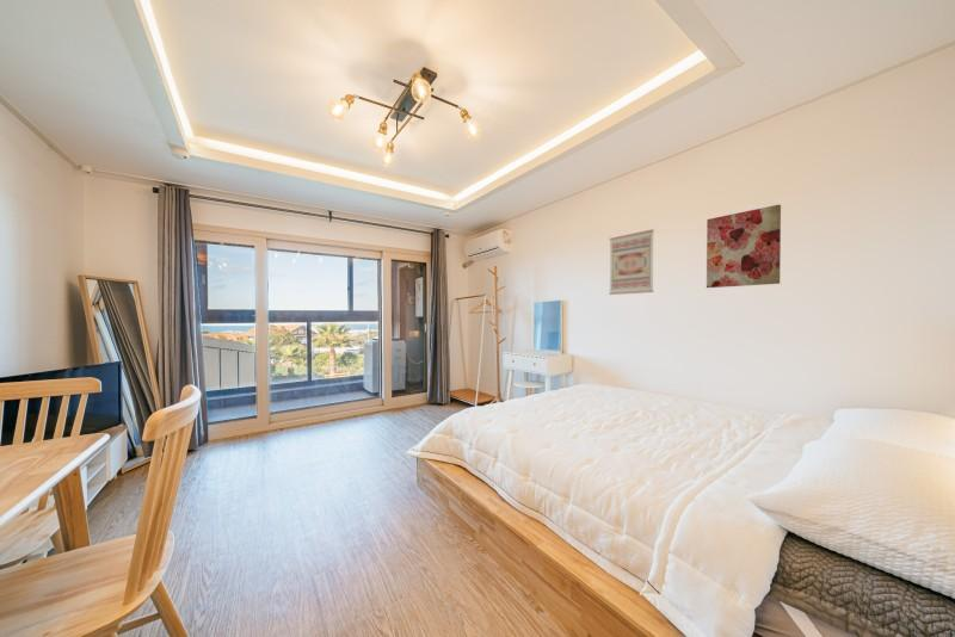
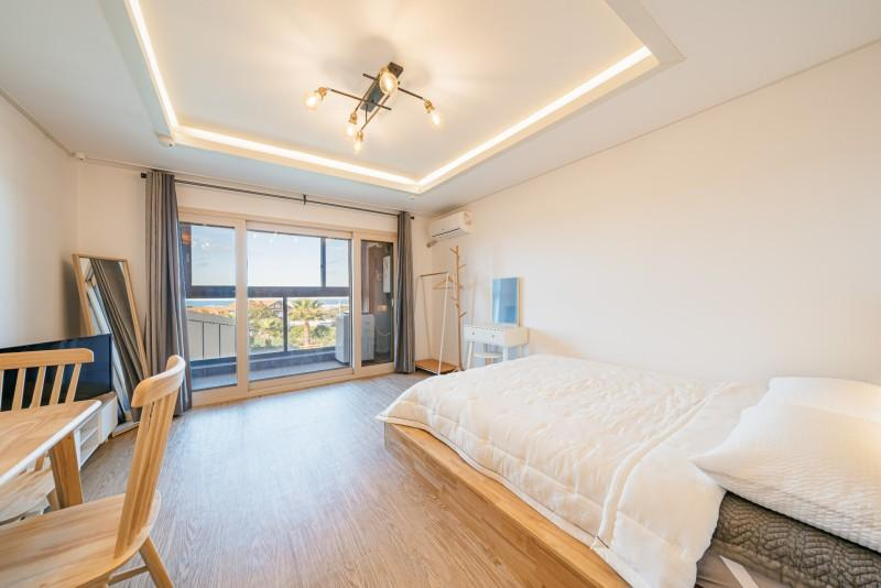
- wall art (740, 249)
- wall art (630, 264)
